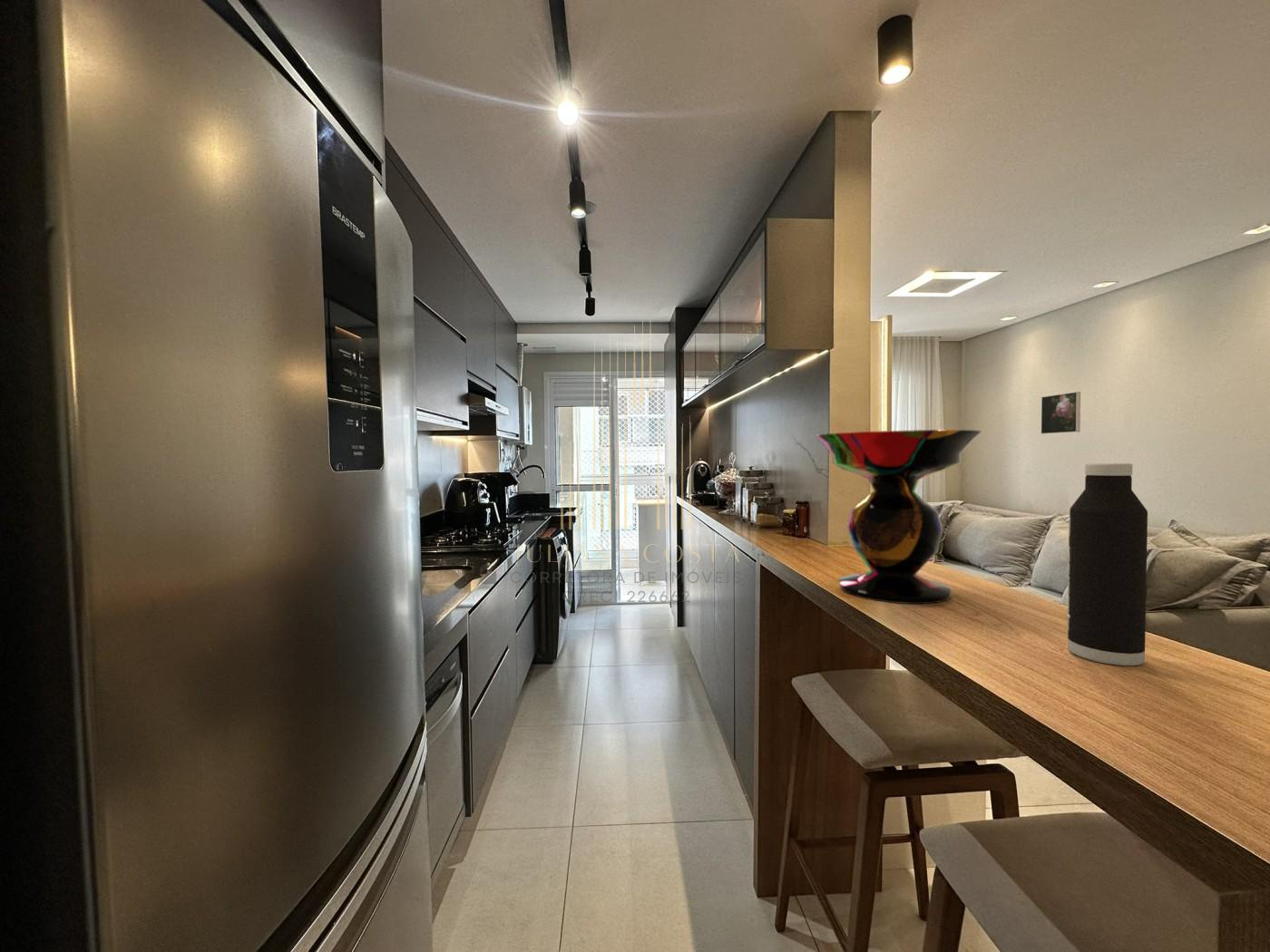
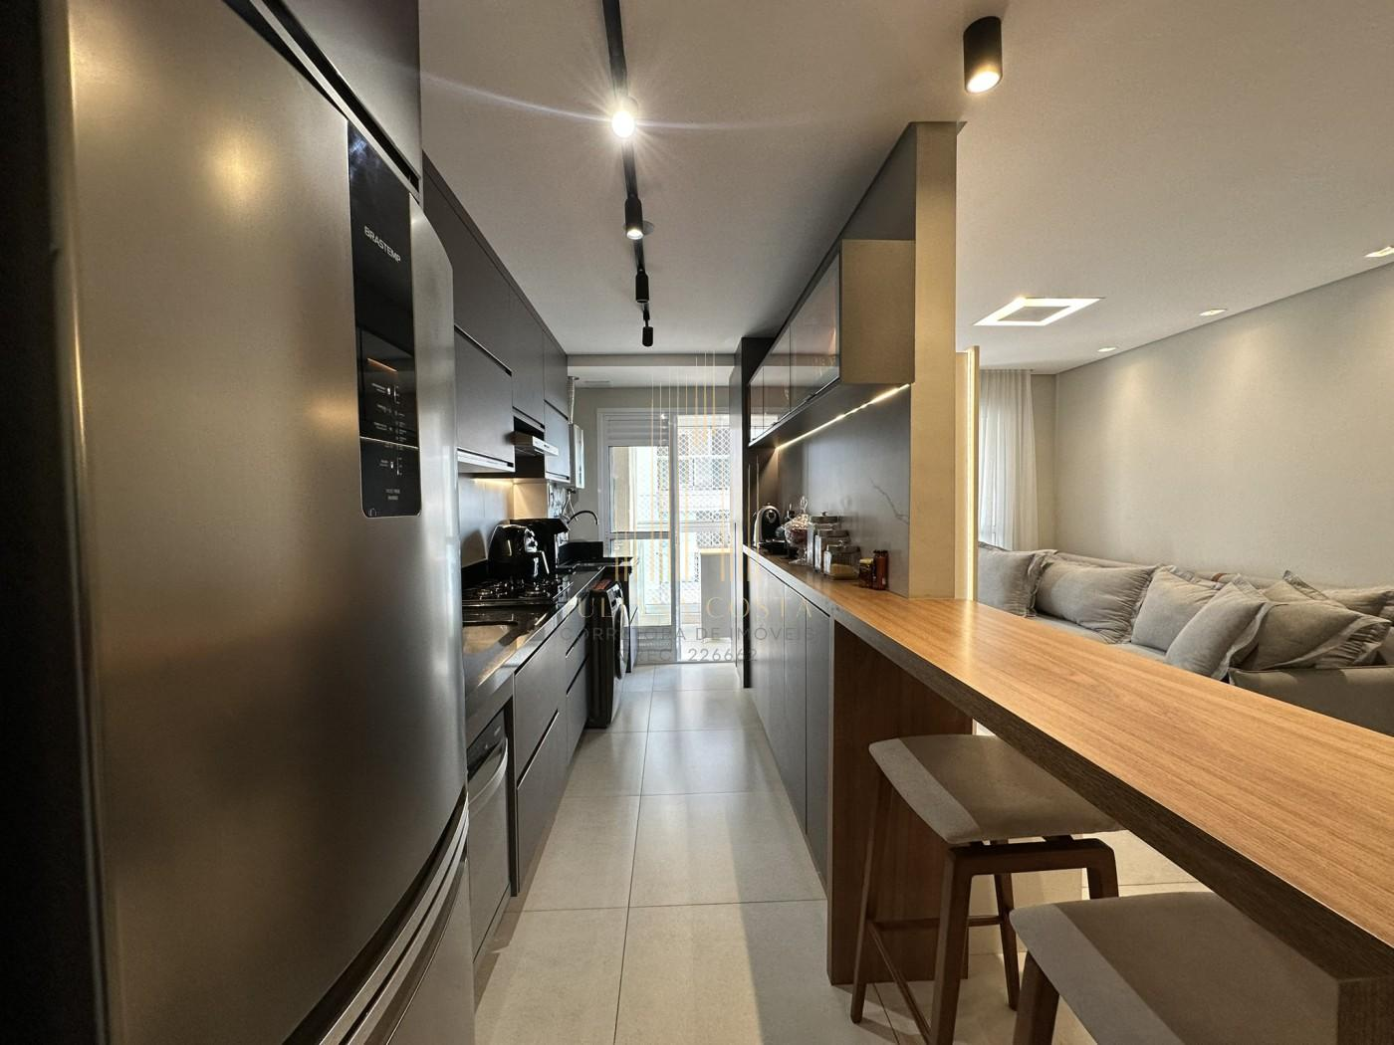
- decorative bowl (893, 512)
- water bottle (1106, 559)
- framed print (1060, 413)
